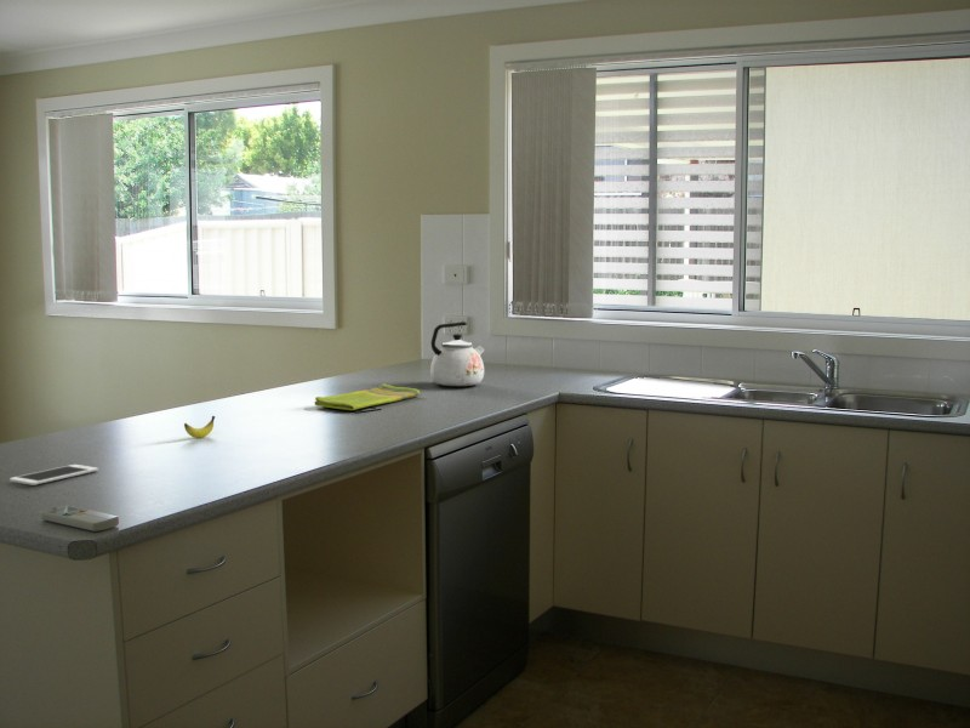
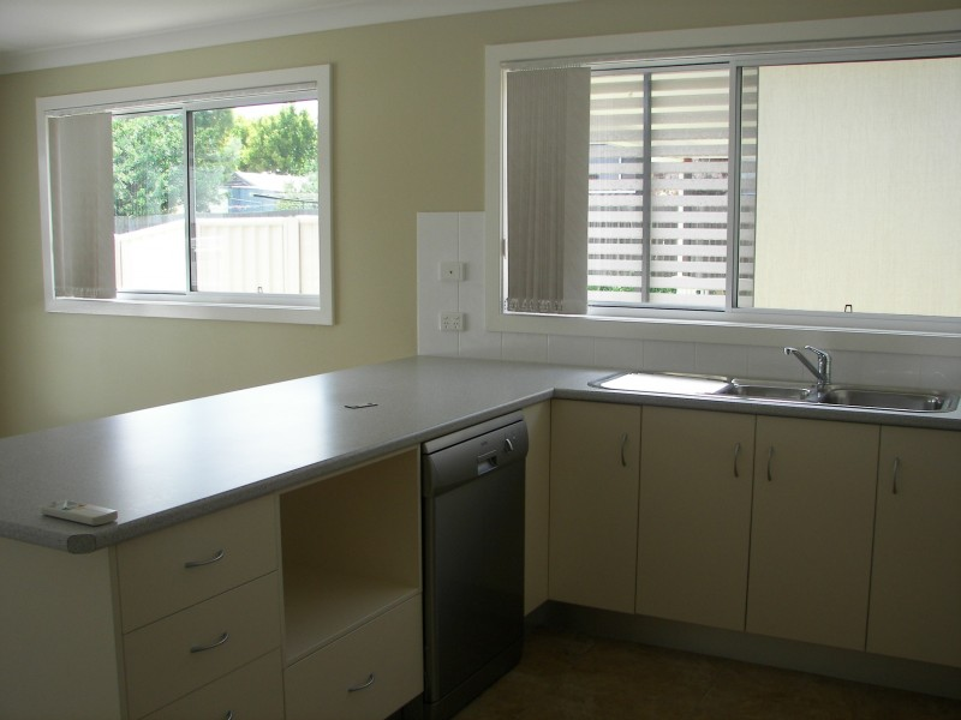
- banana (200, 428)
- kettle (457, 353)
- cell phone (55, 474)
- dish towel (369, 396)
